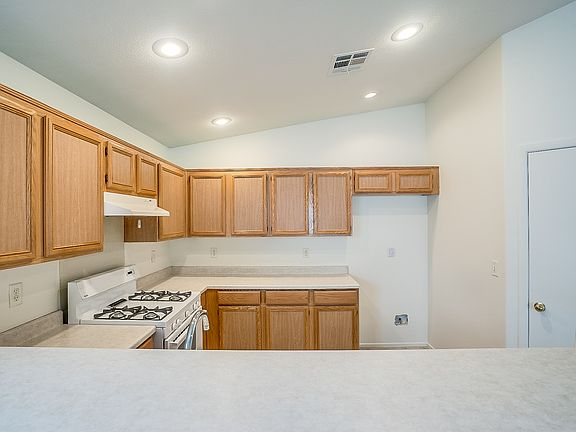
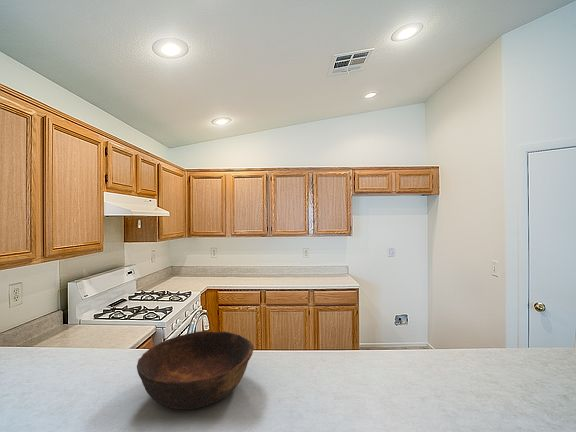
+ bowl (198, 370)
